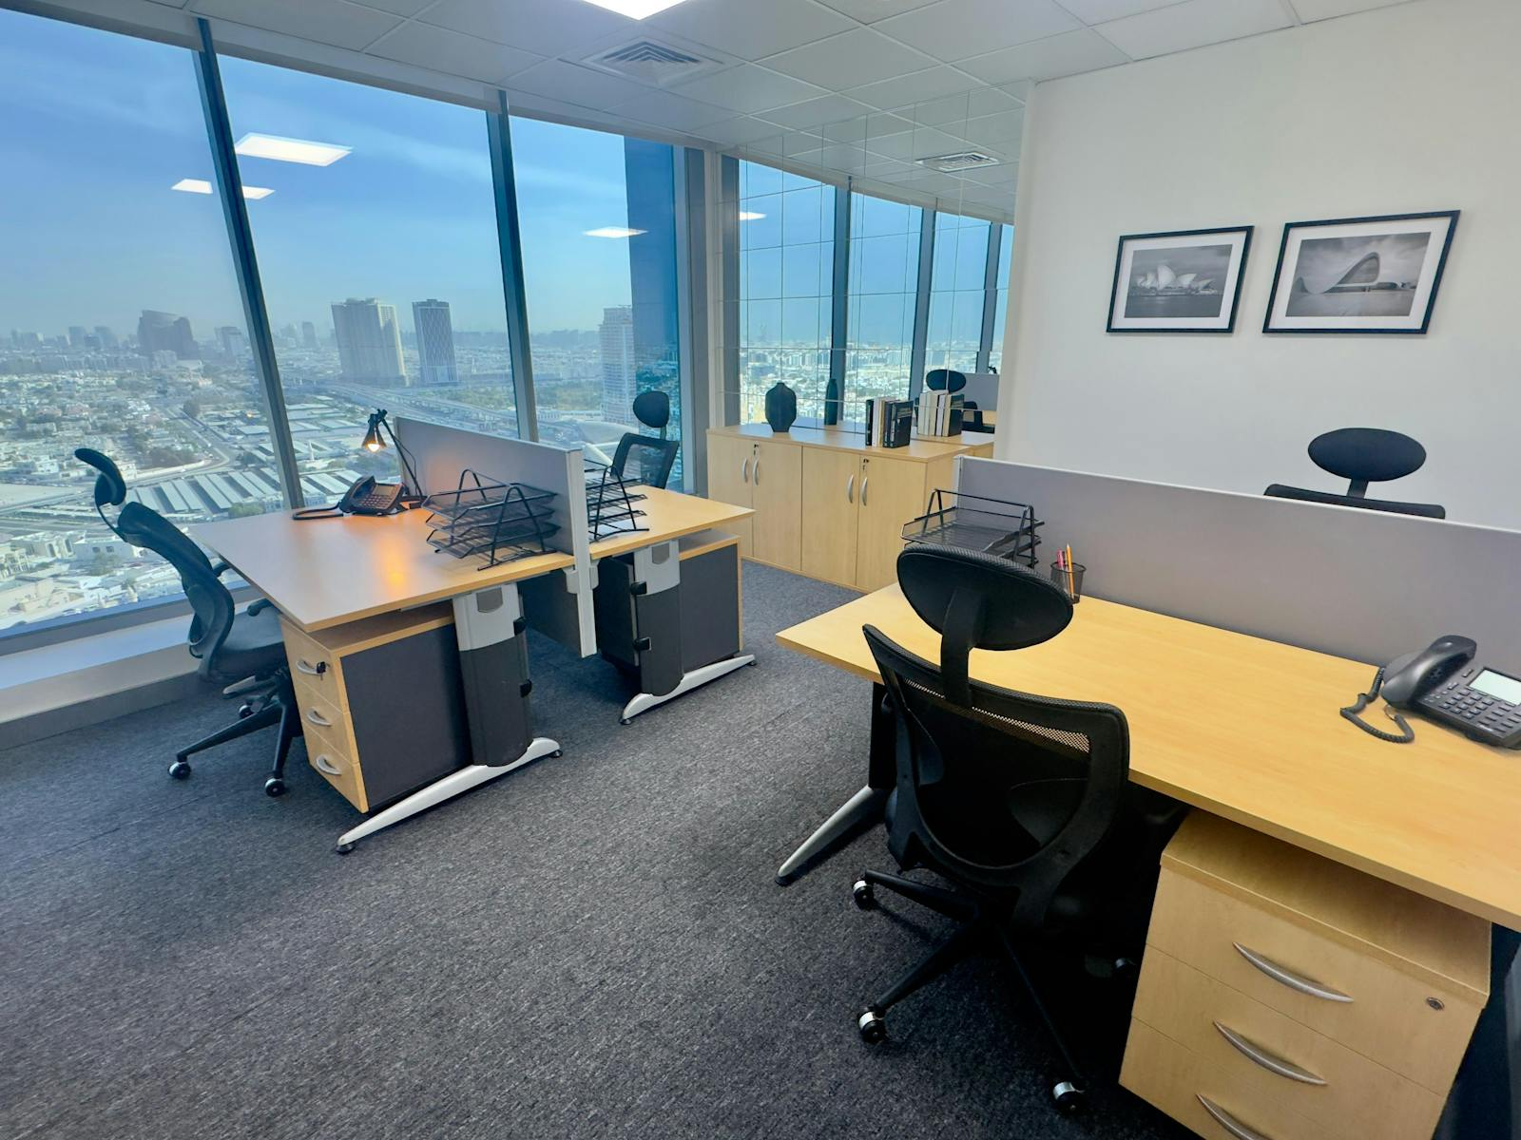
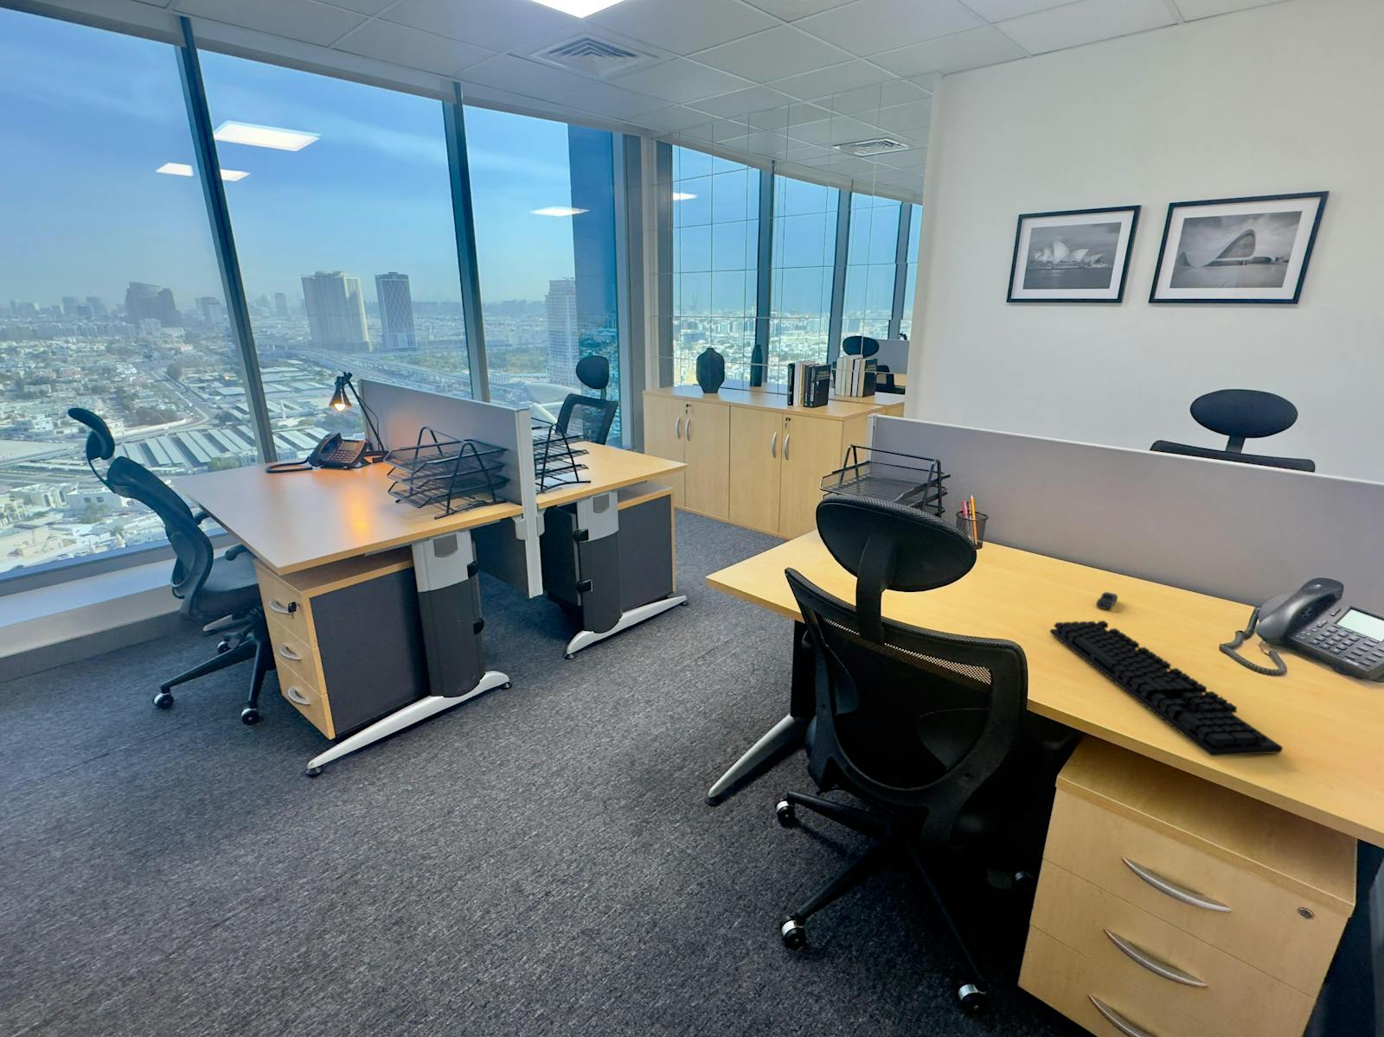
+ keyboard (1149, 676)
+ computer mouse (1109, 596)
